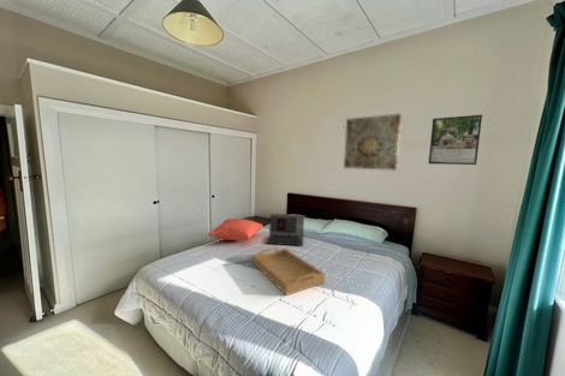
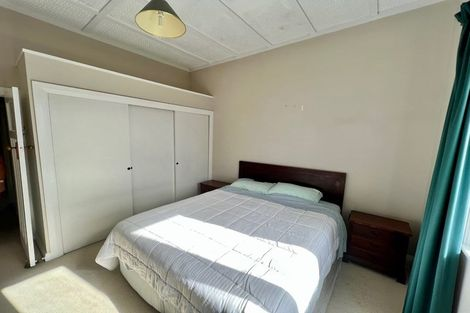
- wall art (370, 143)
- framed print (453, 141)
- laptop (285, 228)
- serving tray (285, 265)
- cushion (236, 229)
